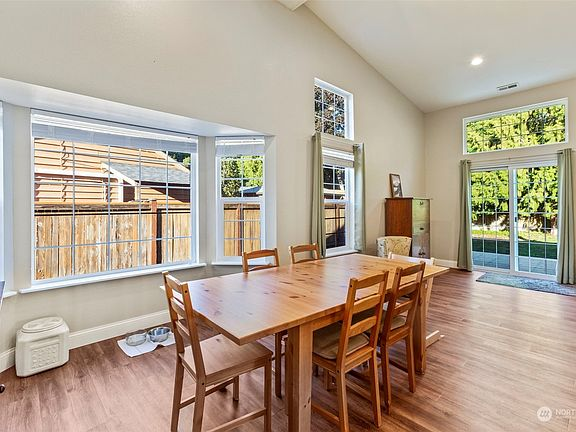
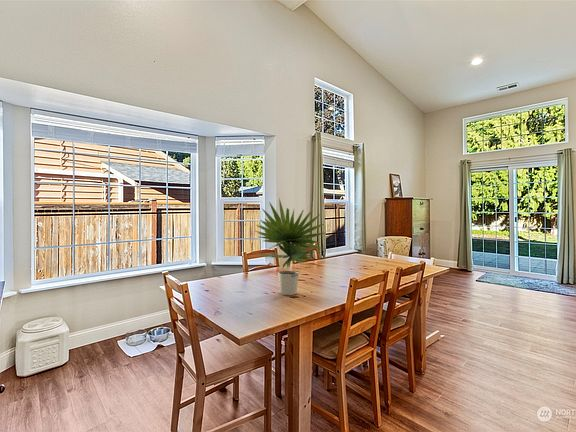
+ plant (287, 244)
